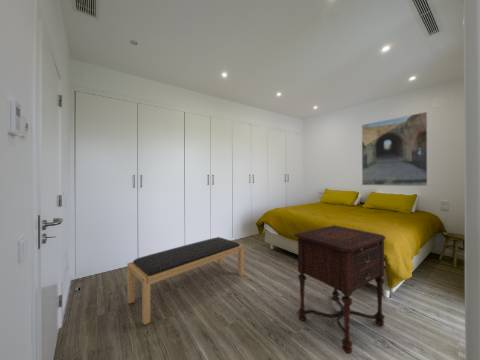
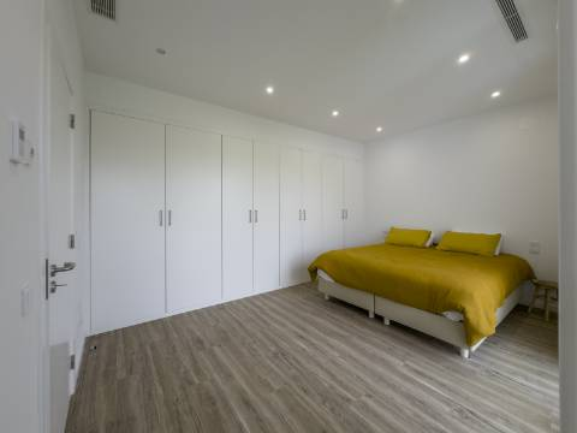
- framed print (391, 152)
- side table (340, 278)
- bench (192, 267)
